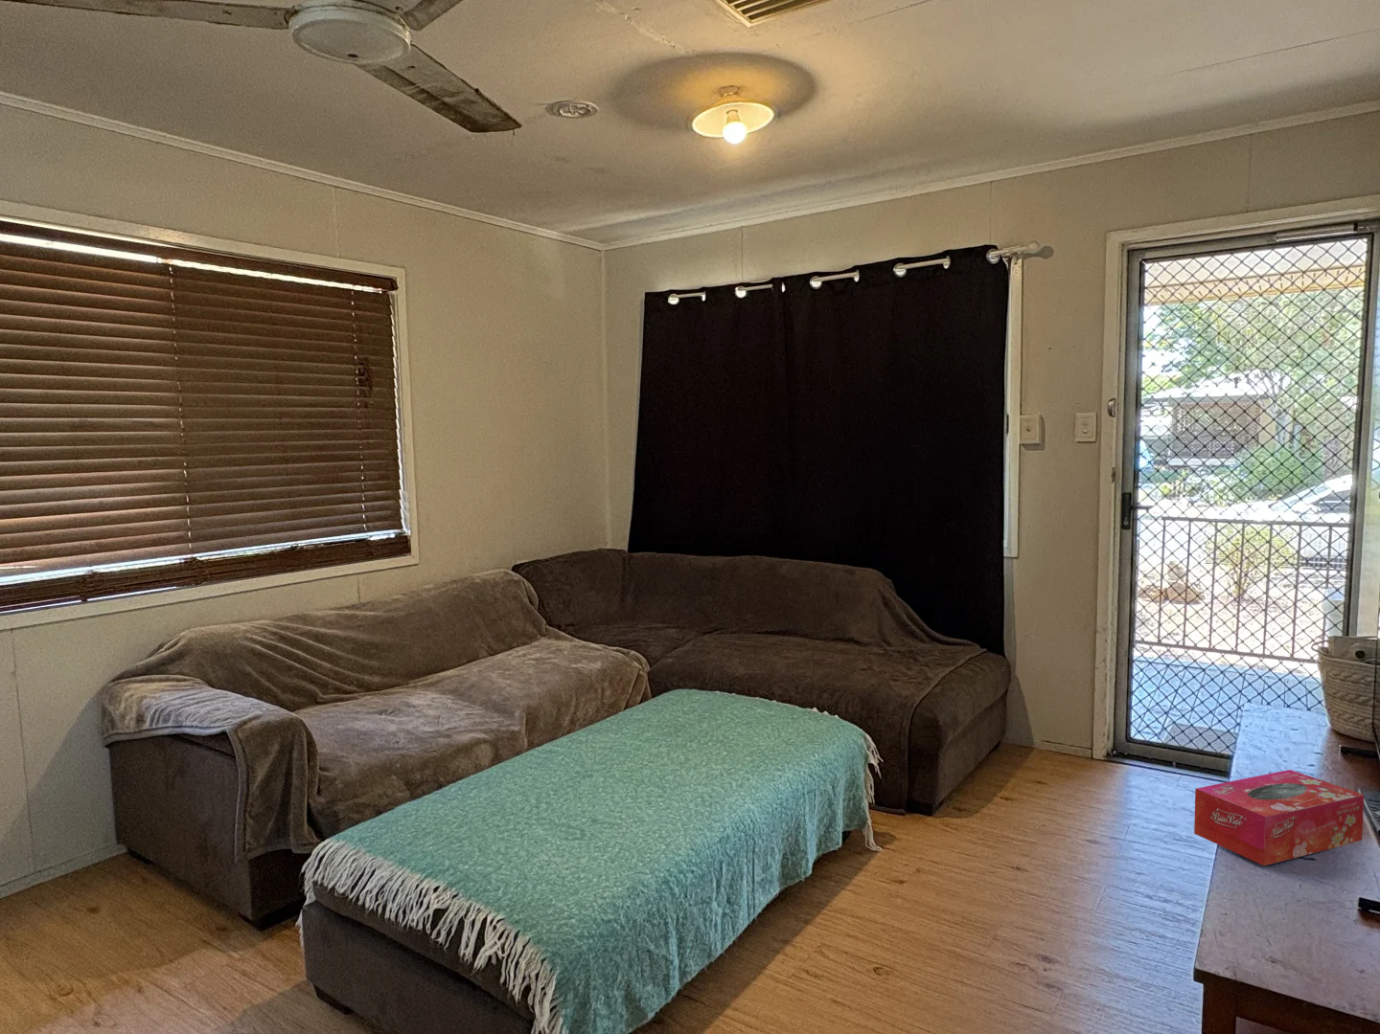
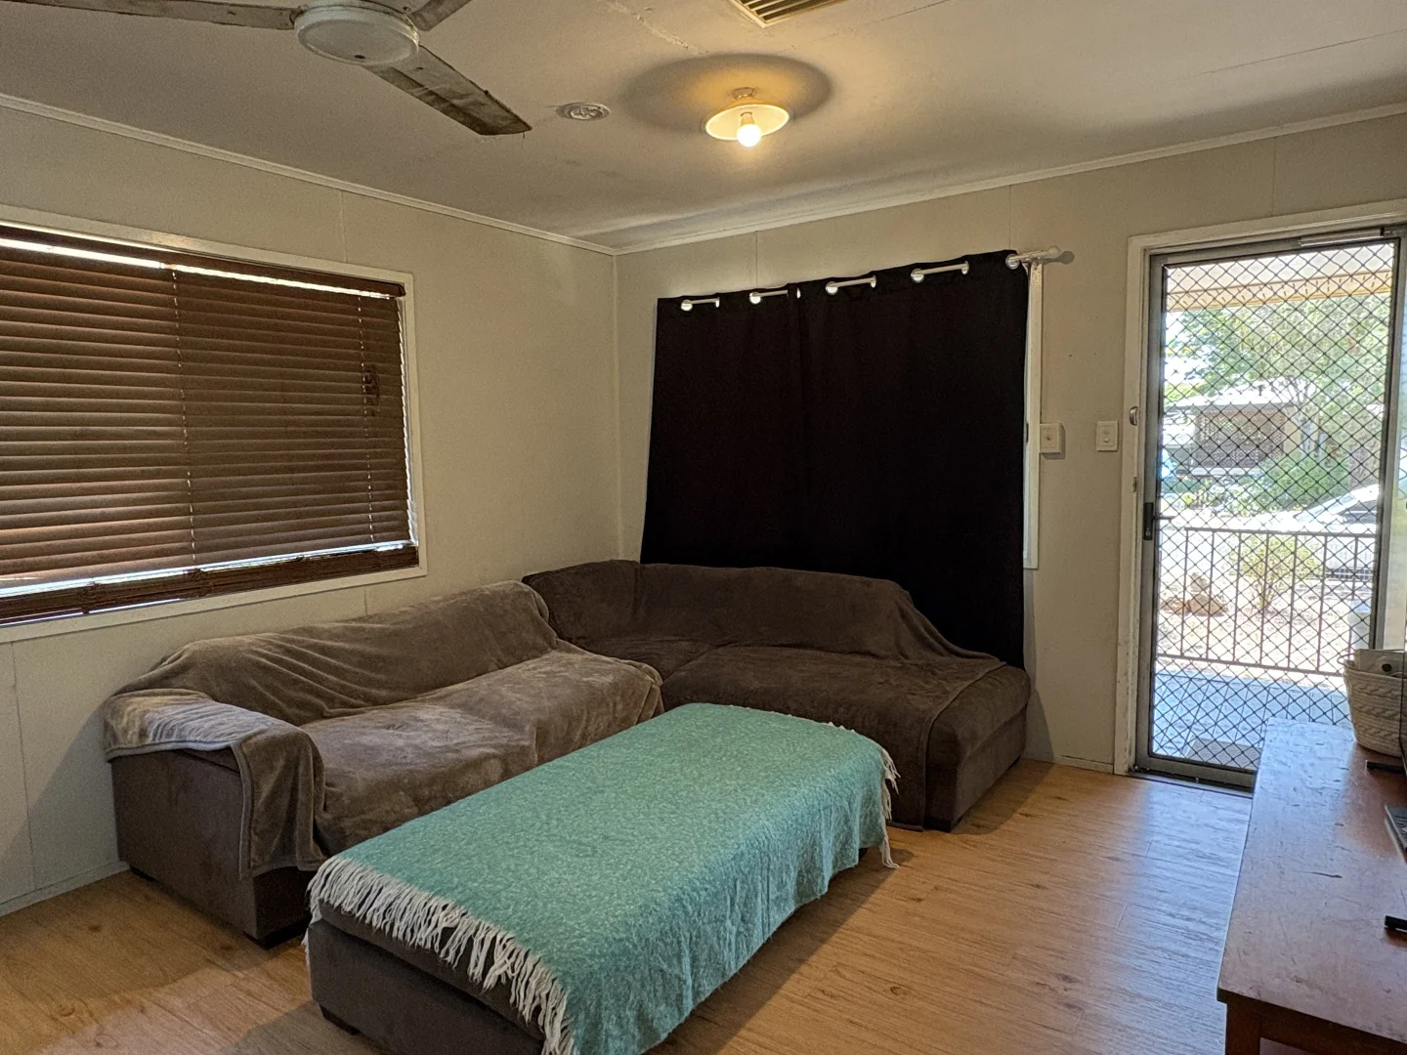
- tissue box (1278, 814)
